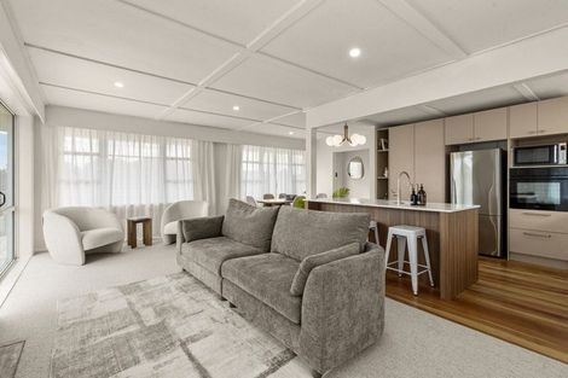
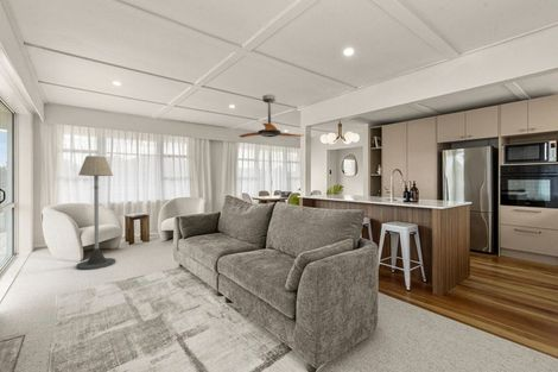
+ floor lamp (96, 210)
+ ceiling fan (270, 114)
